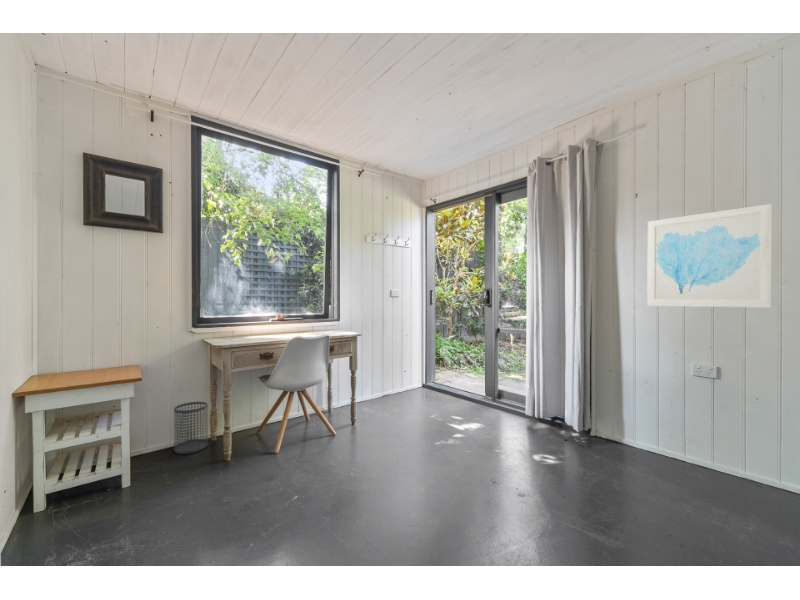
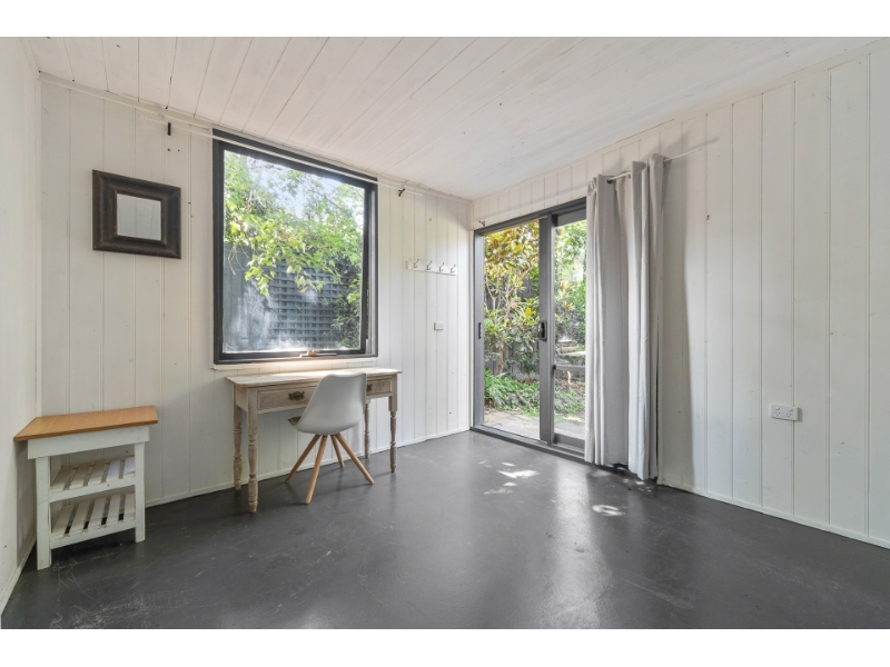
- wastebasket (191, 426)
- wall art (703, 260)
